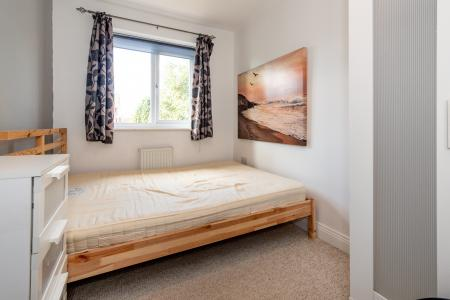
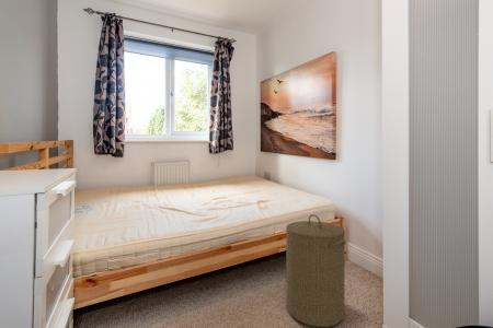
+ laundry hamper (314, 261)
